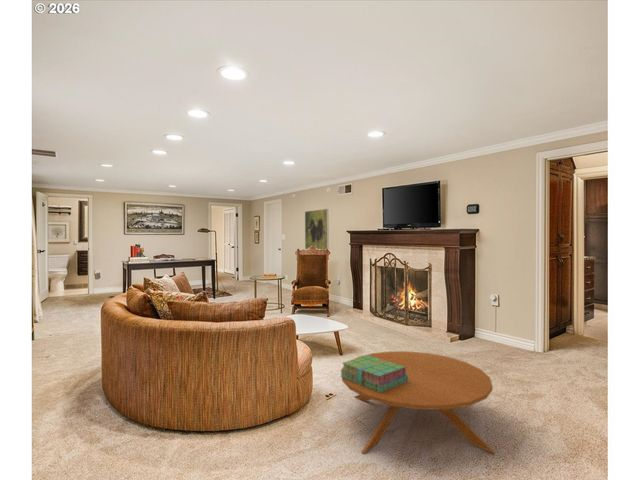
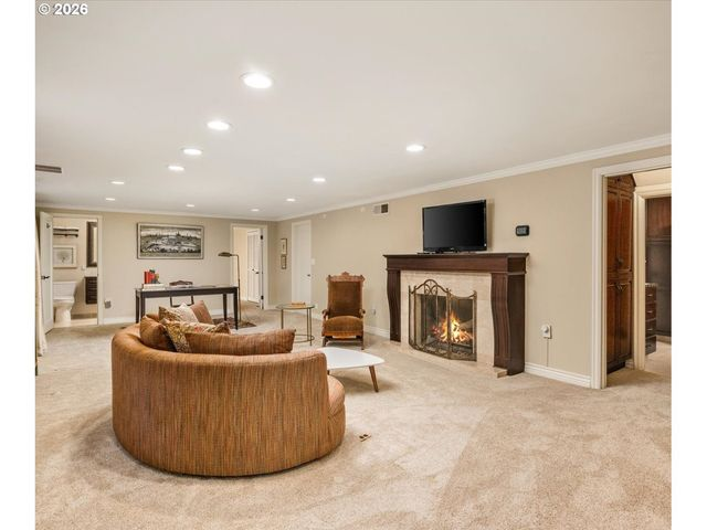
- coffee table (413, 397)
- stack of books (373, 371)
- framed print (316, 230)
